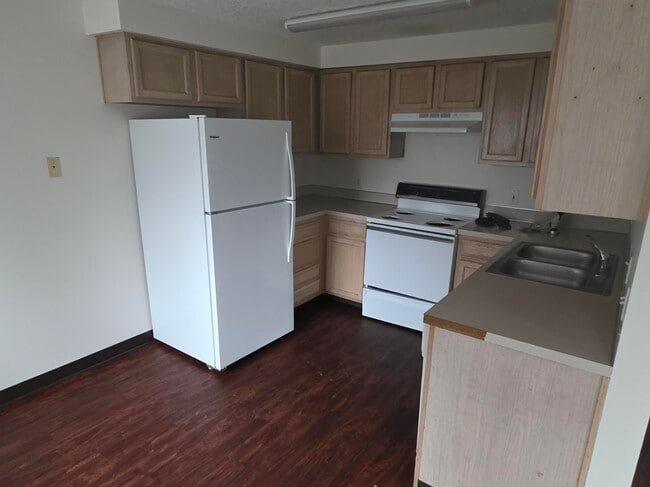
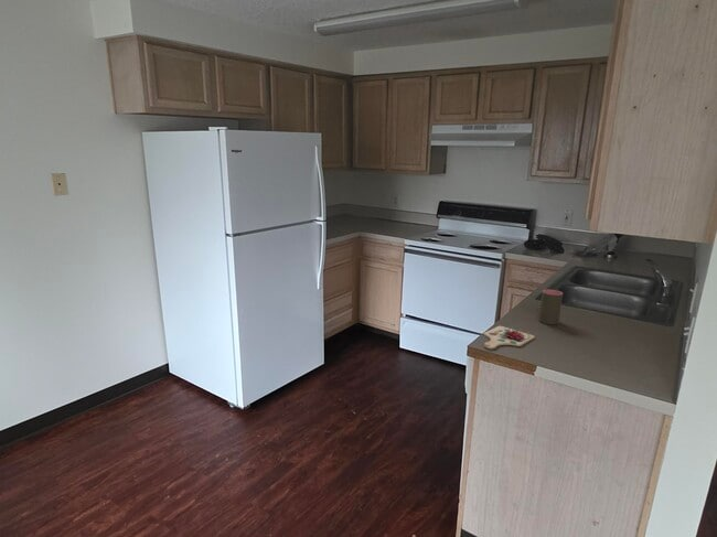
+ cutting board (502, 336)
+ cup (550, 307)
